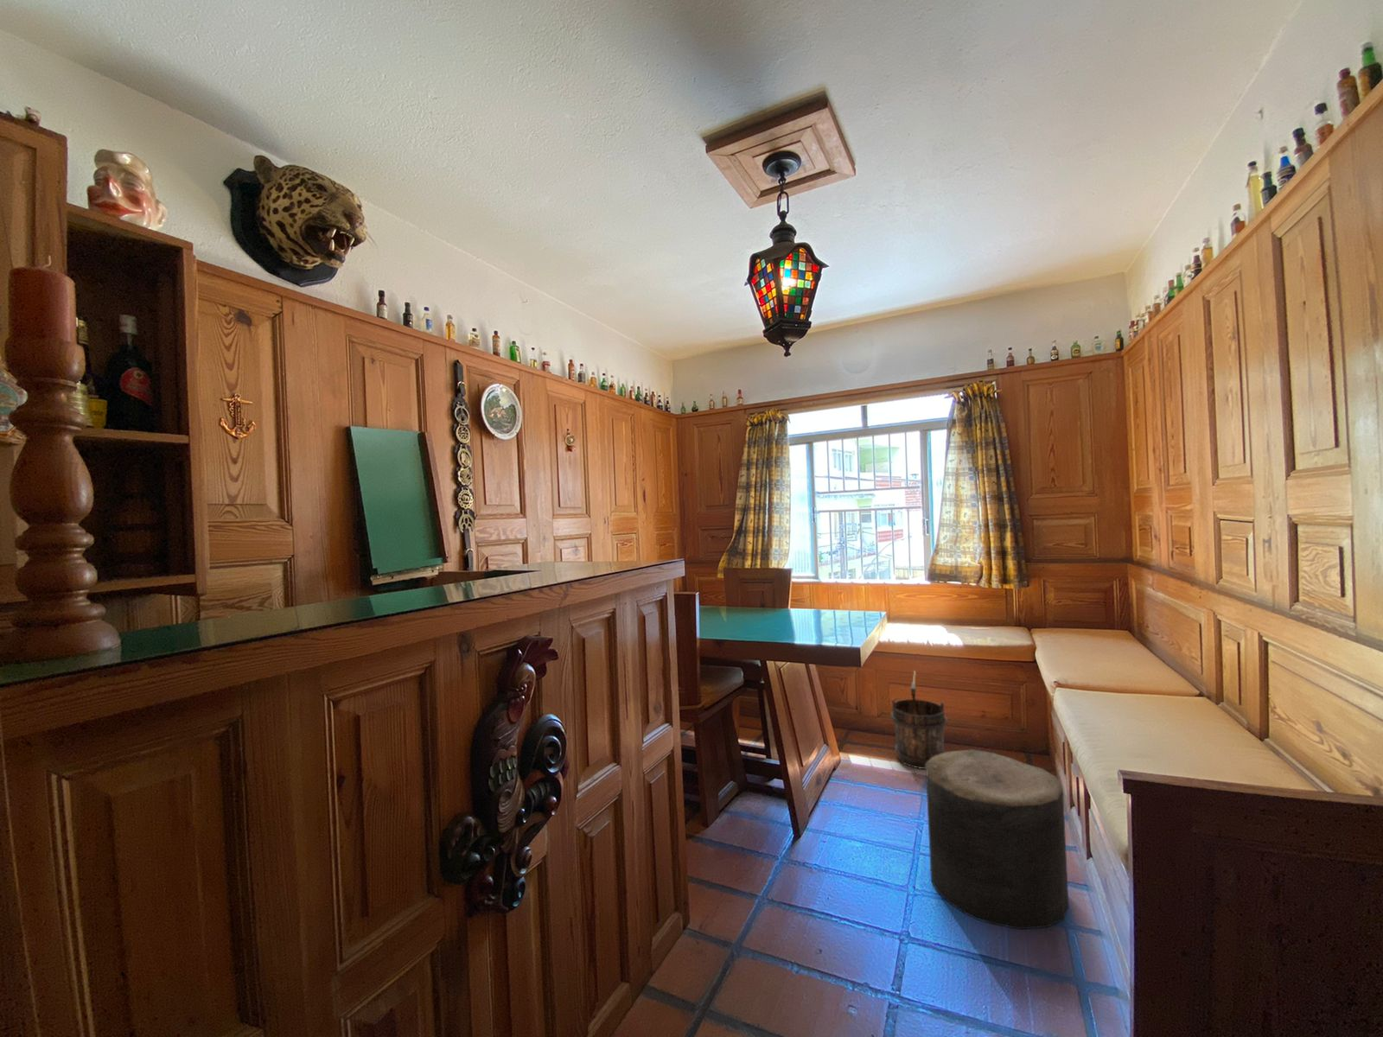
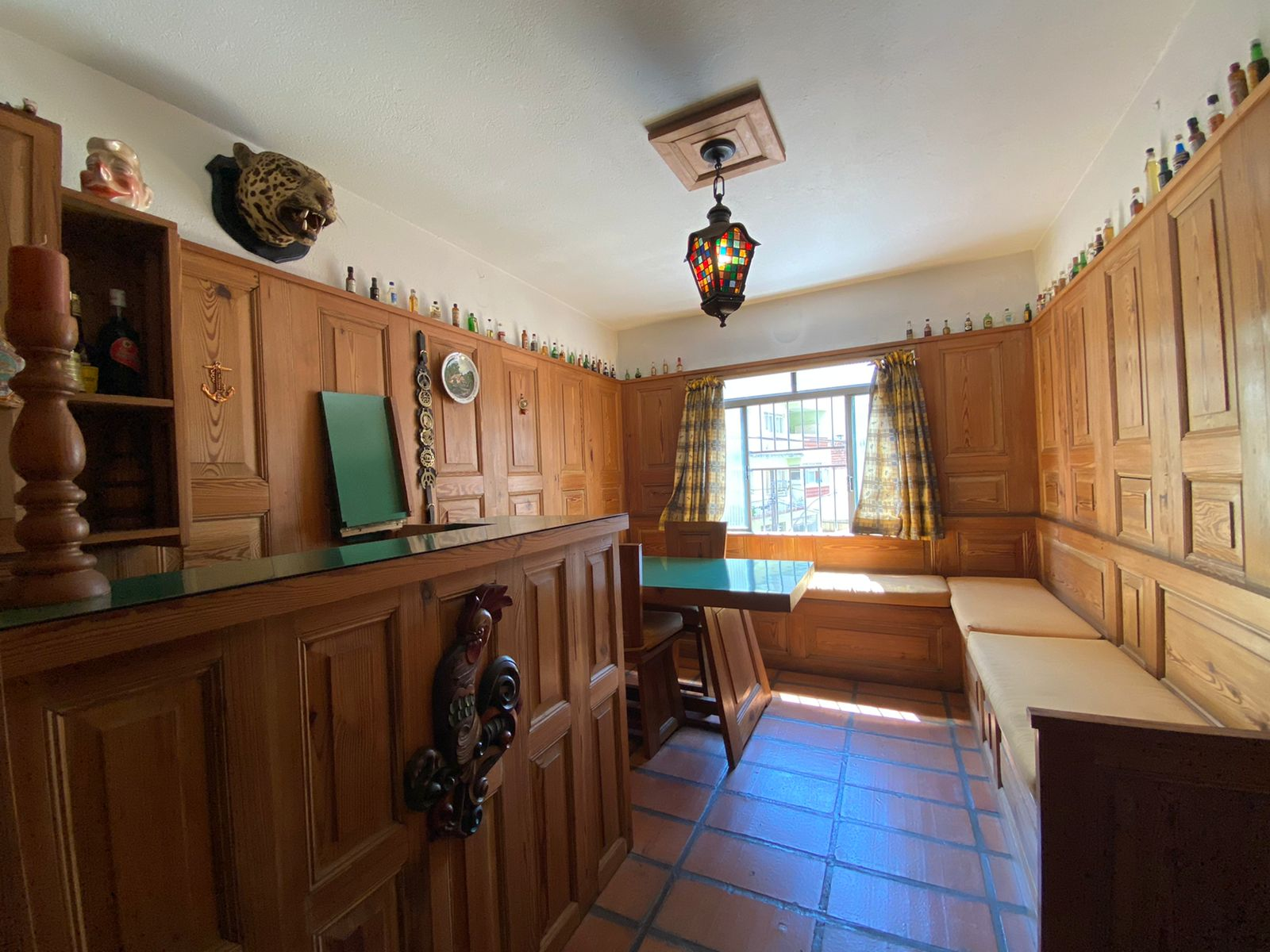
- stool (991, 830)
- bucket (919, 718)
